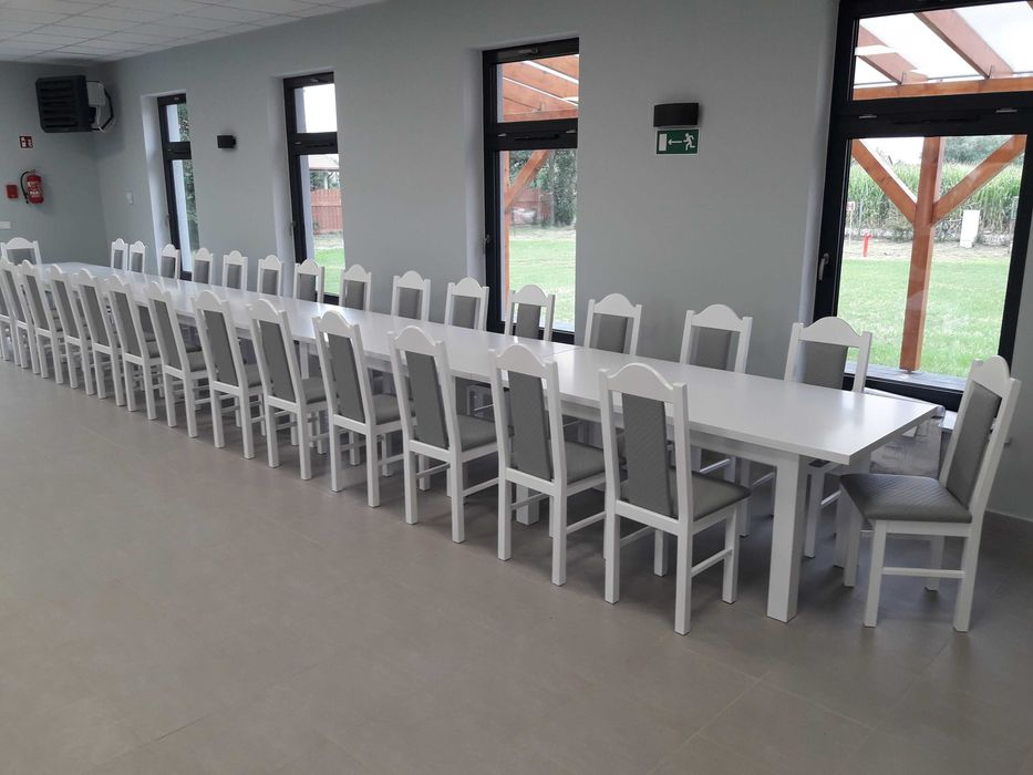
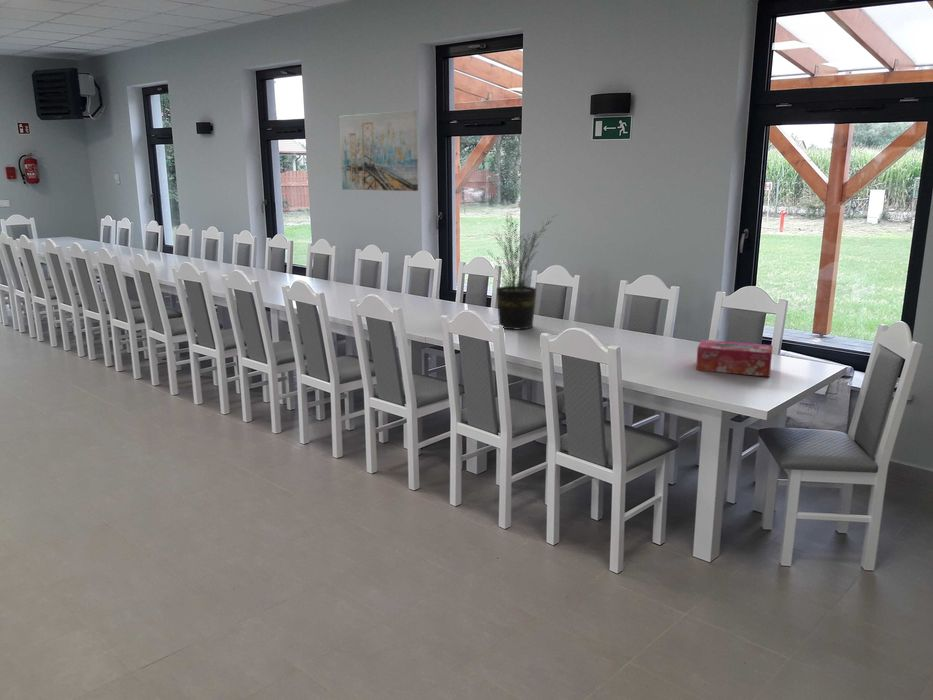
+ wall art (377, 152)
+ tissue box (734, 357)
+ potted plant (520, 269)
